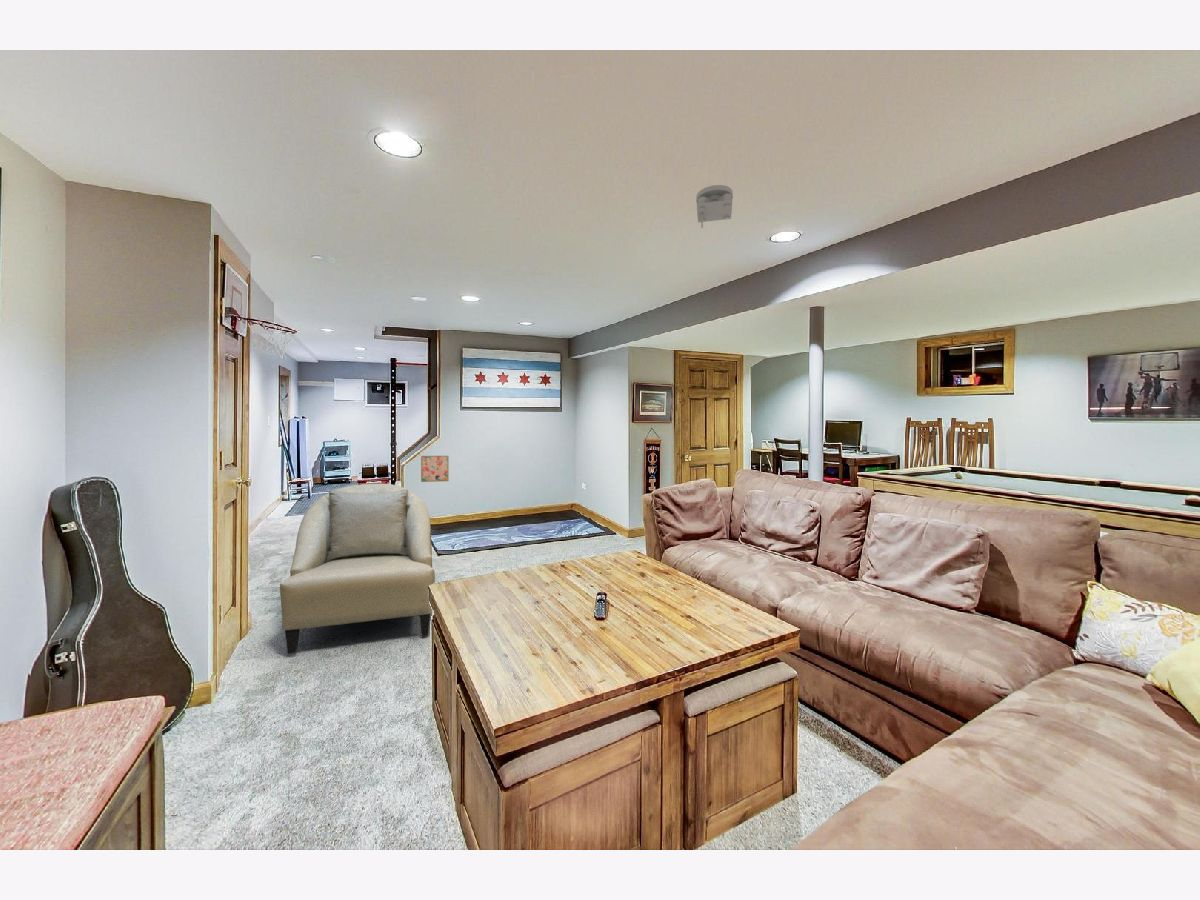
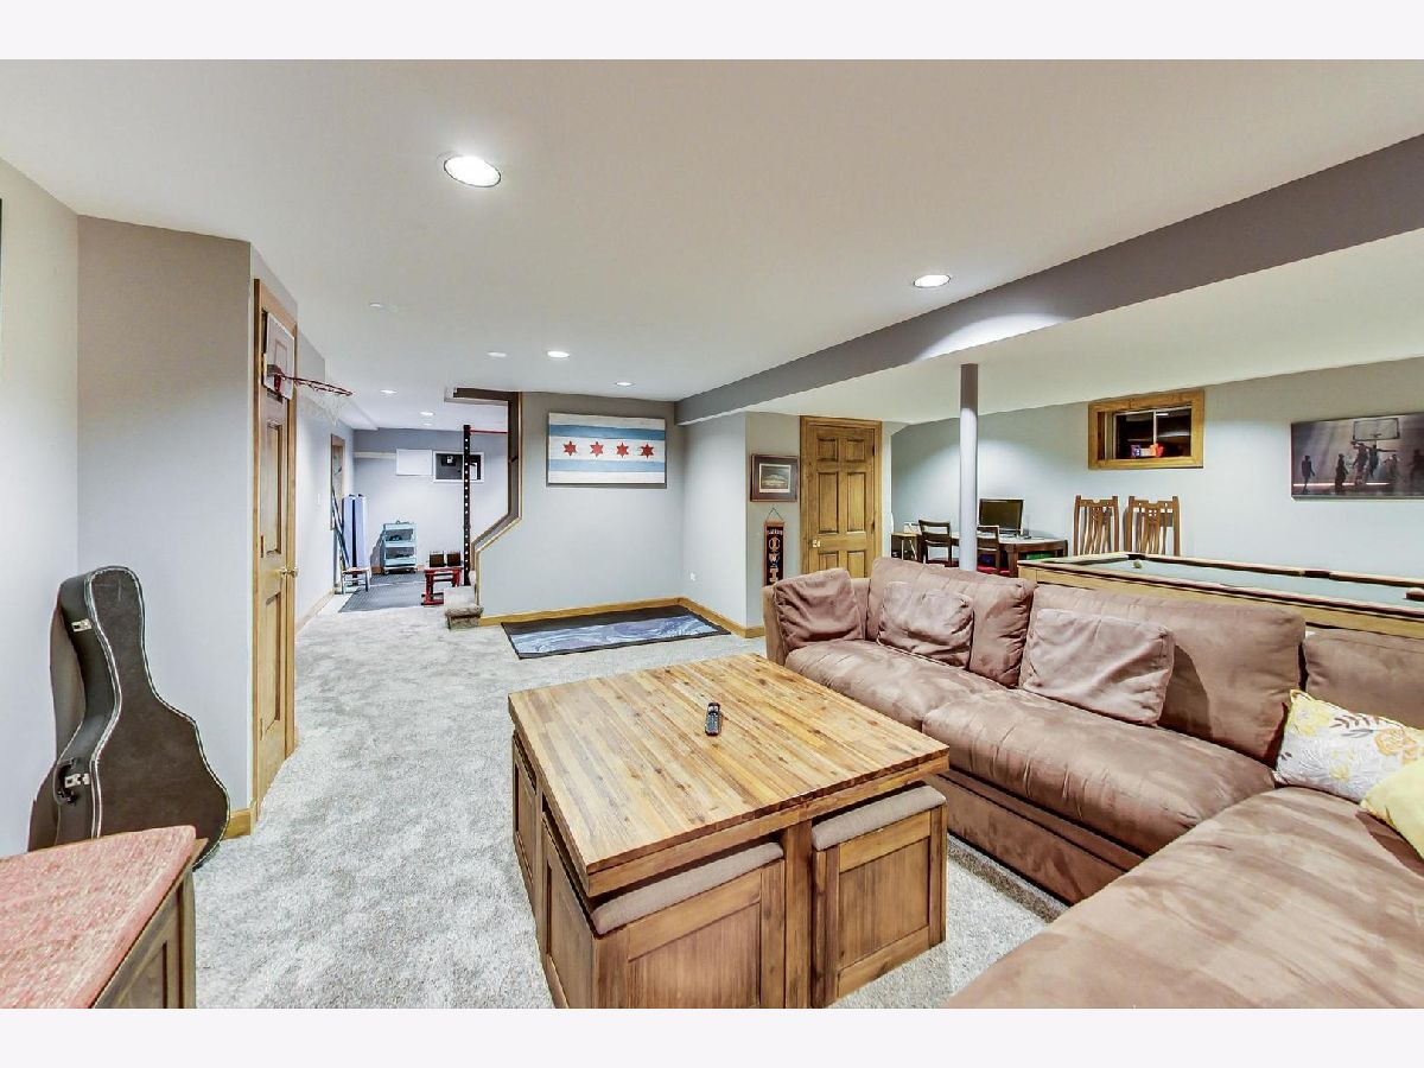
- armchair (367, 555)
- smoke detector (714, 209)
- wall art (434, 468)
